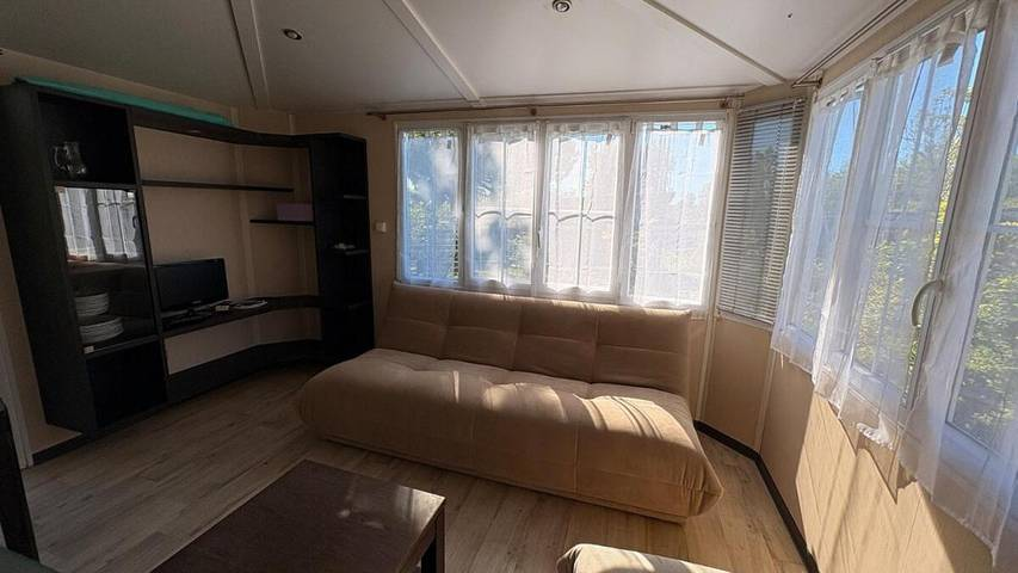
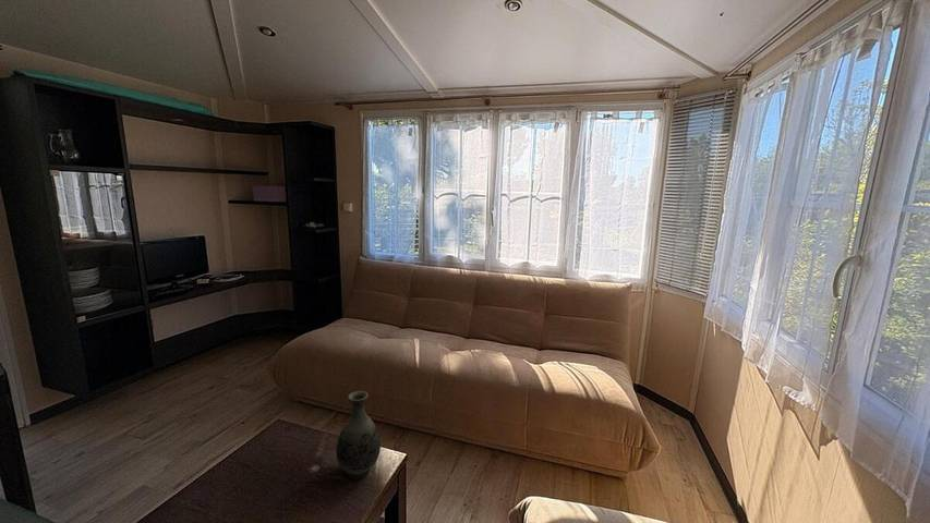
+ vase (358, 434)
